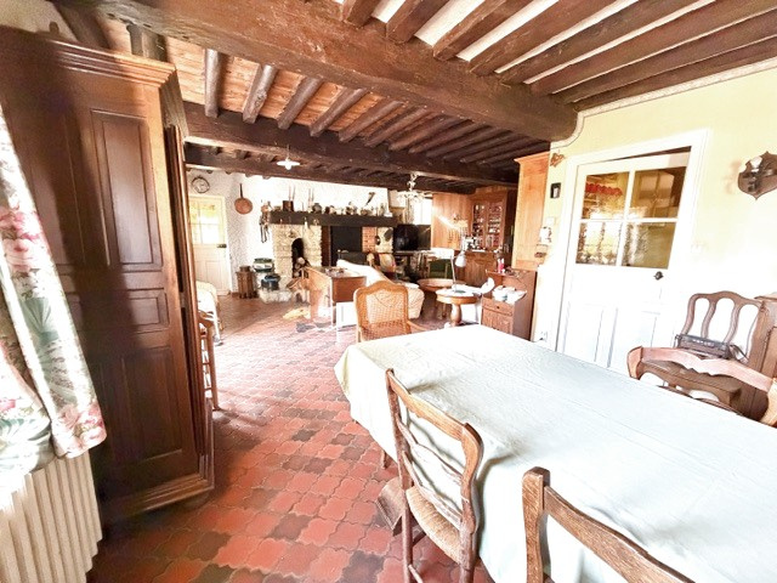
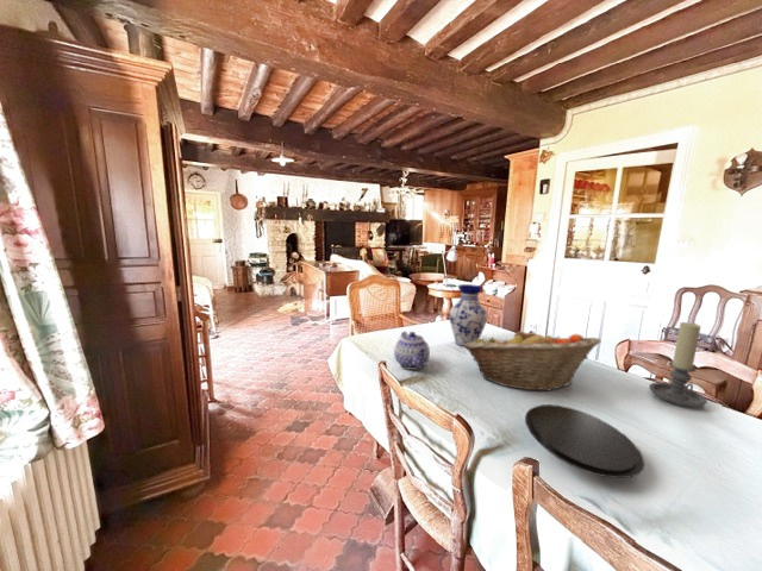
+ plate (579, 439)
+ vase (468, 315)
+ teapot (412, 347)
+ candle holder (685, 360)
+ fruit basket (527, 352)
